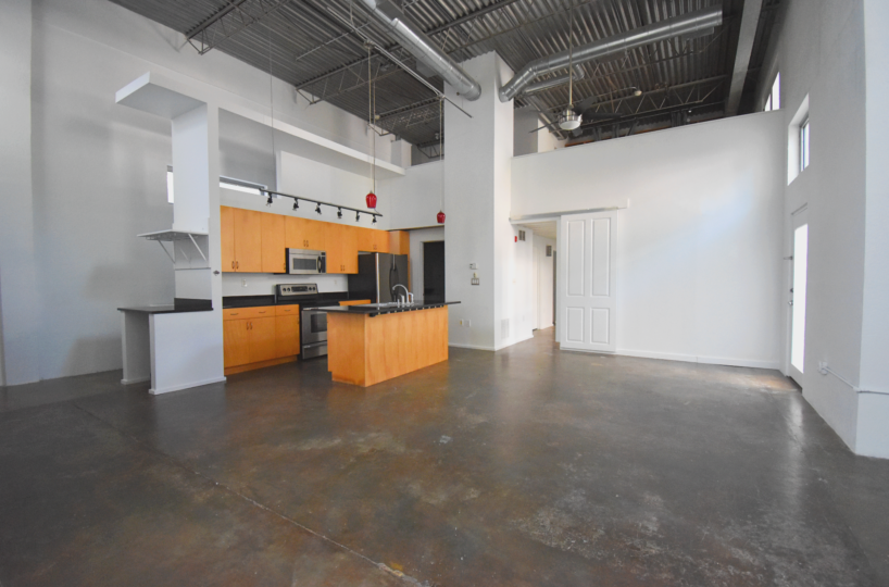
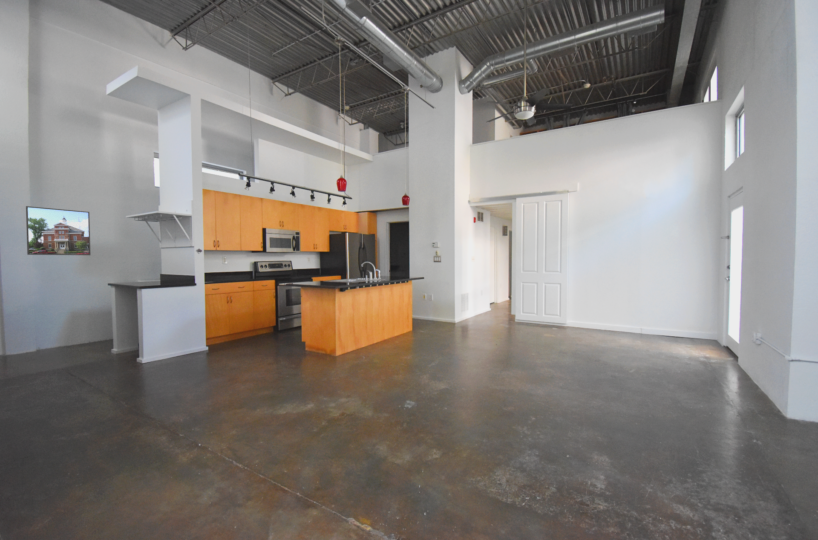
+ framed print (60, 232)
